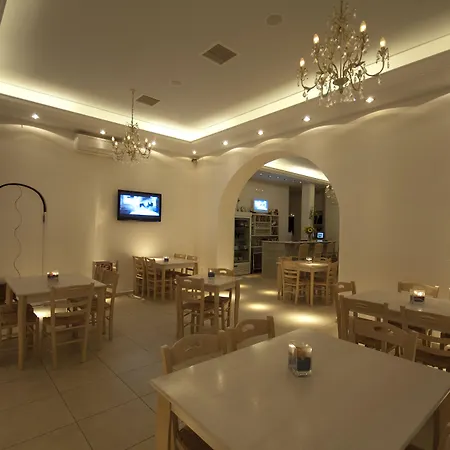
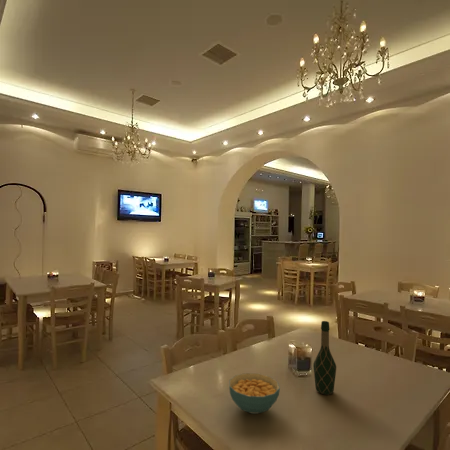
+ wine bottle (324, 356)
+ cereal bowl (253, 396)
